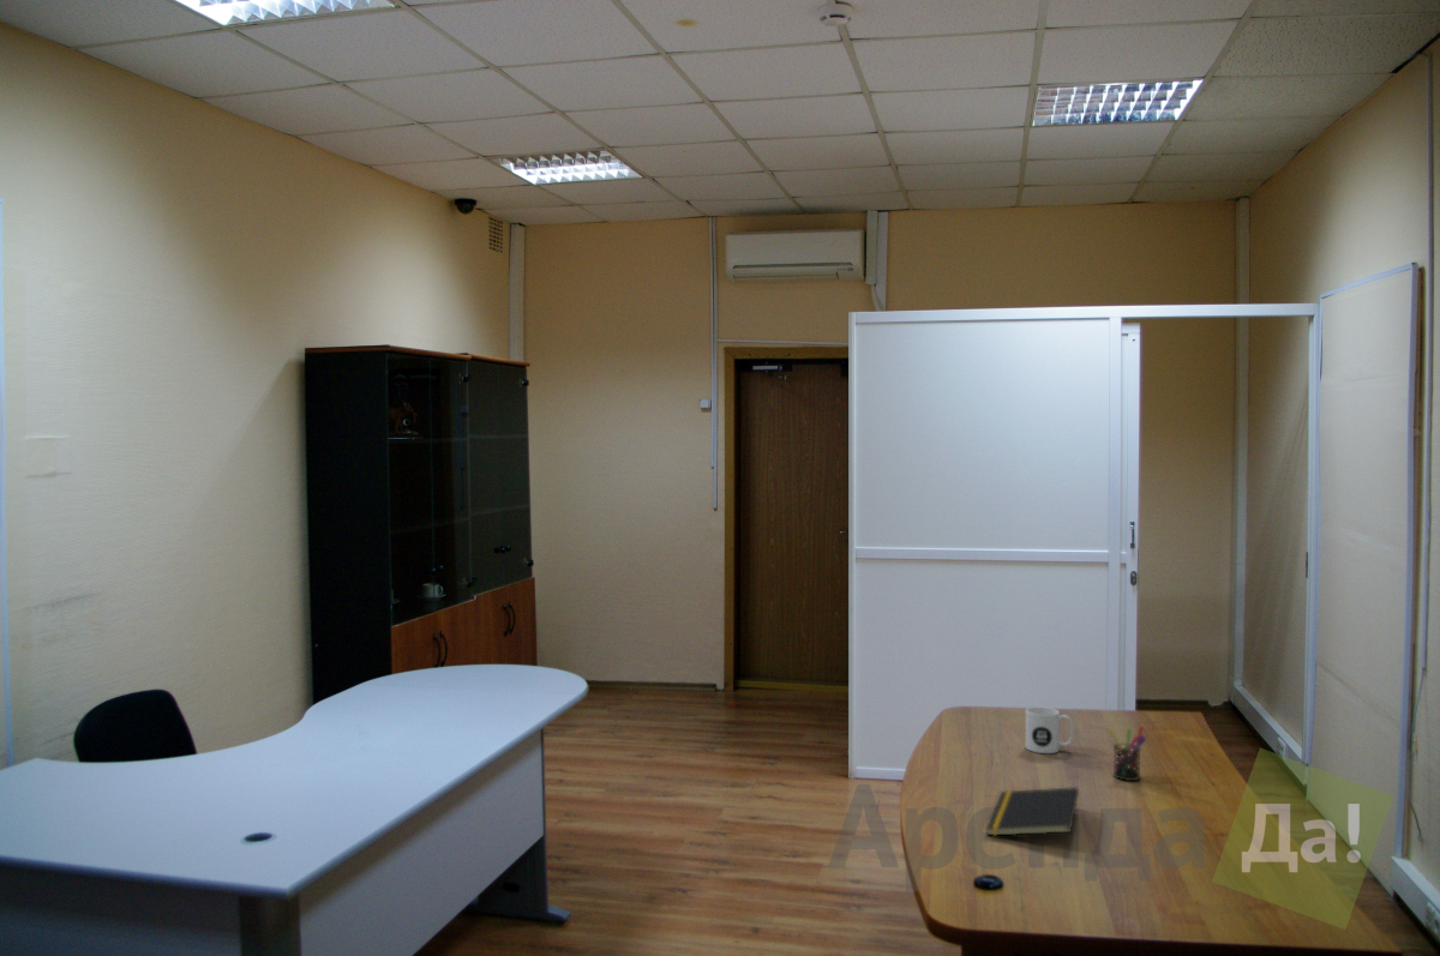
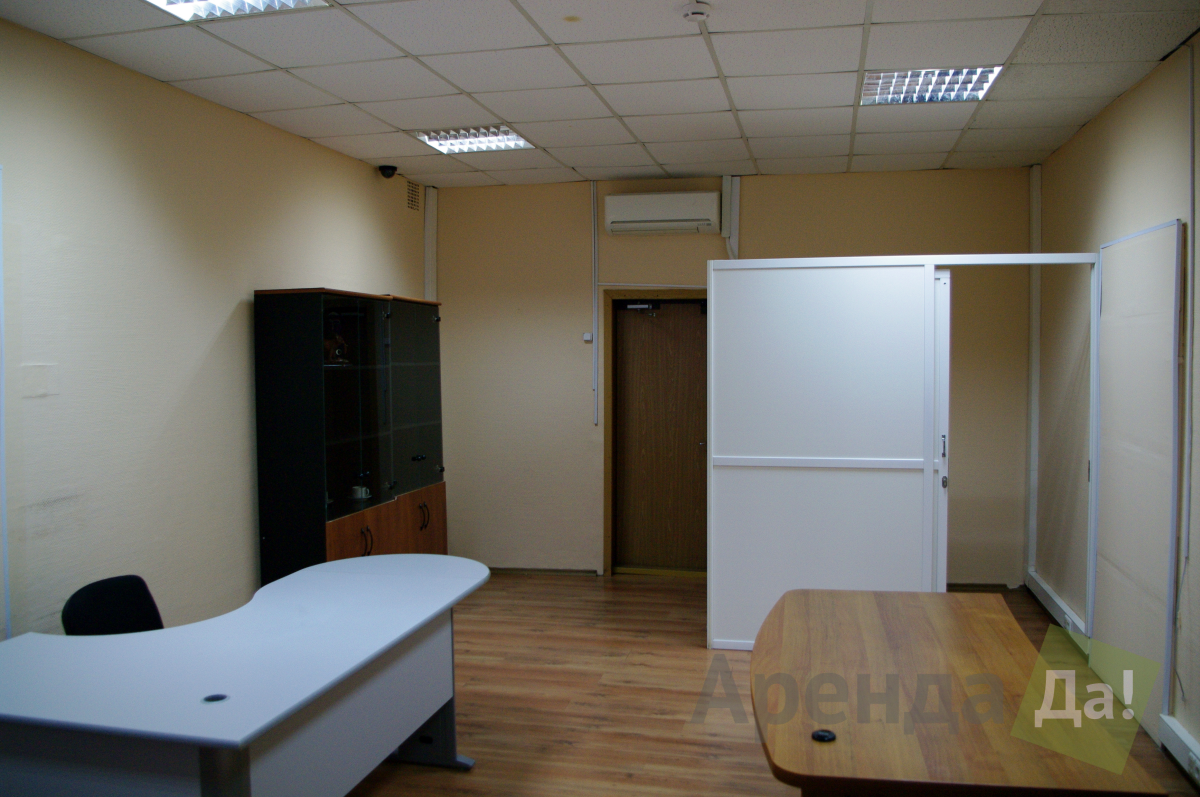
- mug (1049, 729)
- pen holder (1128, 750)
- notepad (1033, 810)
